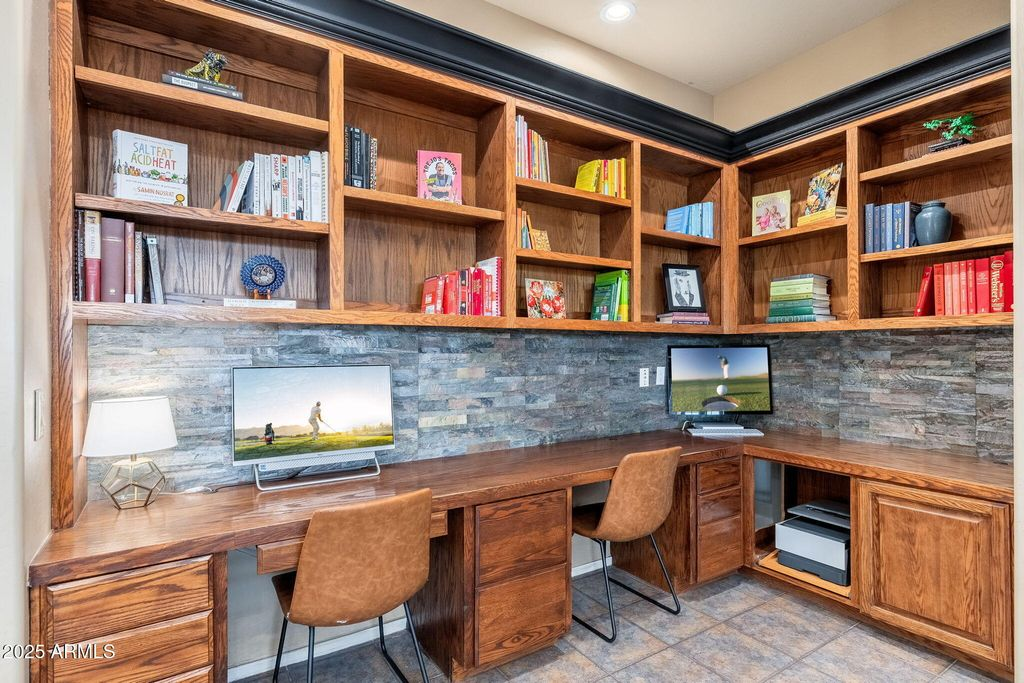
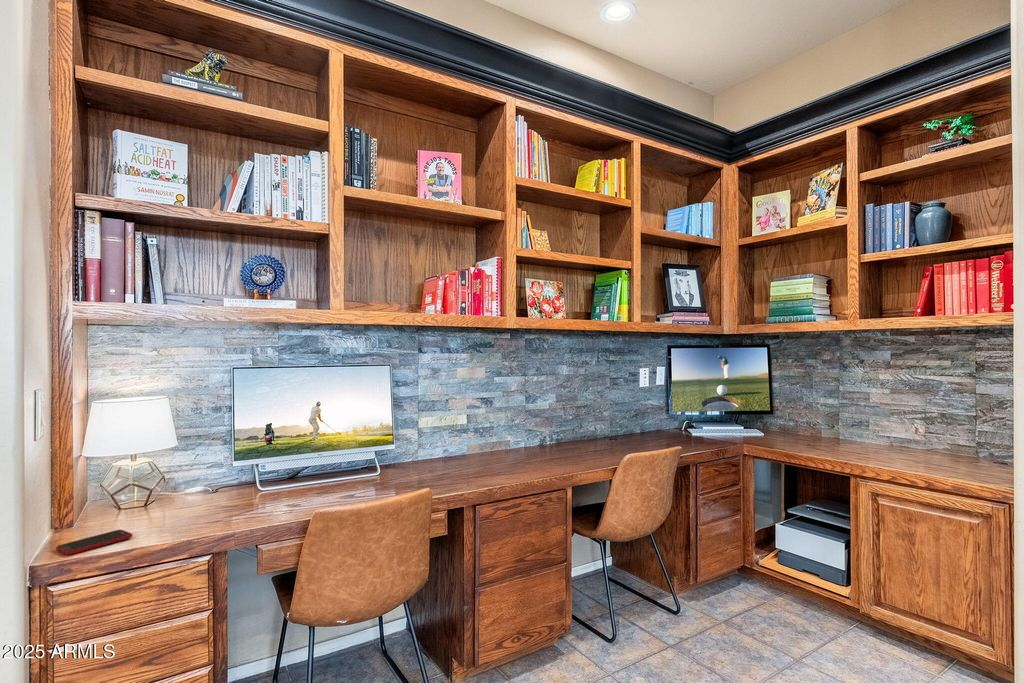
+ cell phone (95, 541)
